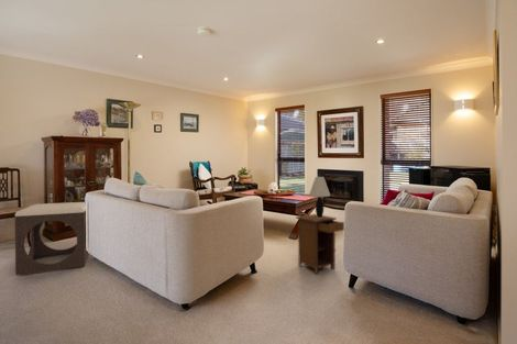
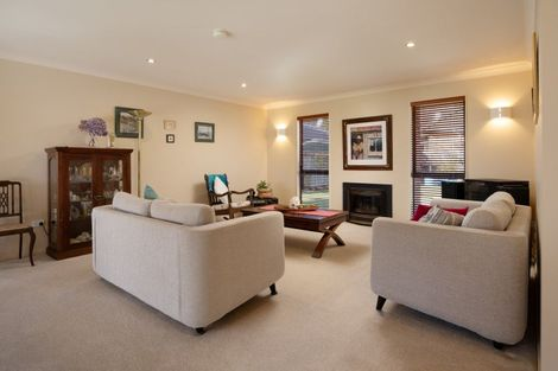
- nightstand (320, 243)
- table lamp (319, 197)
- footstool (61, 221)
